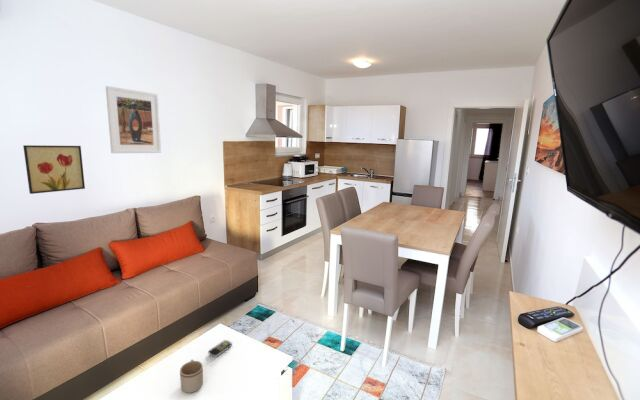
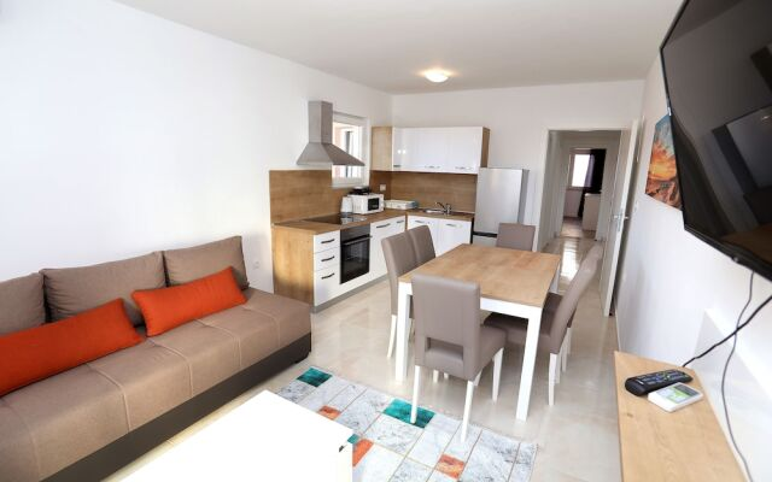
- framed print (135, 122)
- mug (192, 374)
- remote control (220, 348)
- wall art (55, 168)
